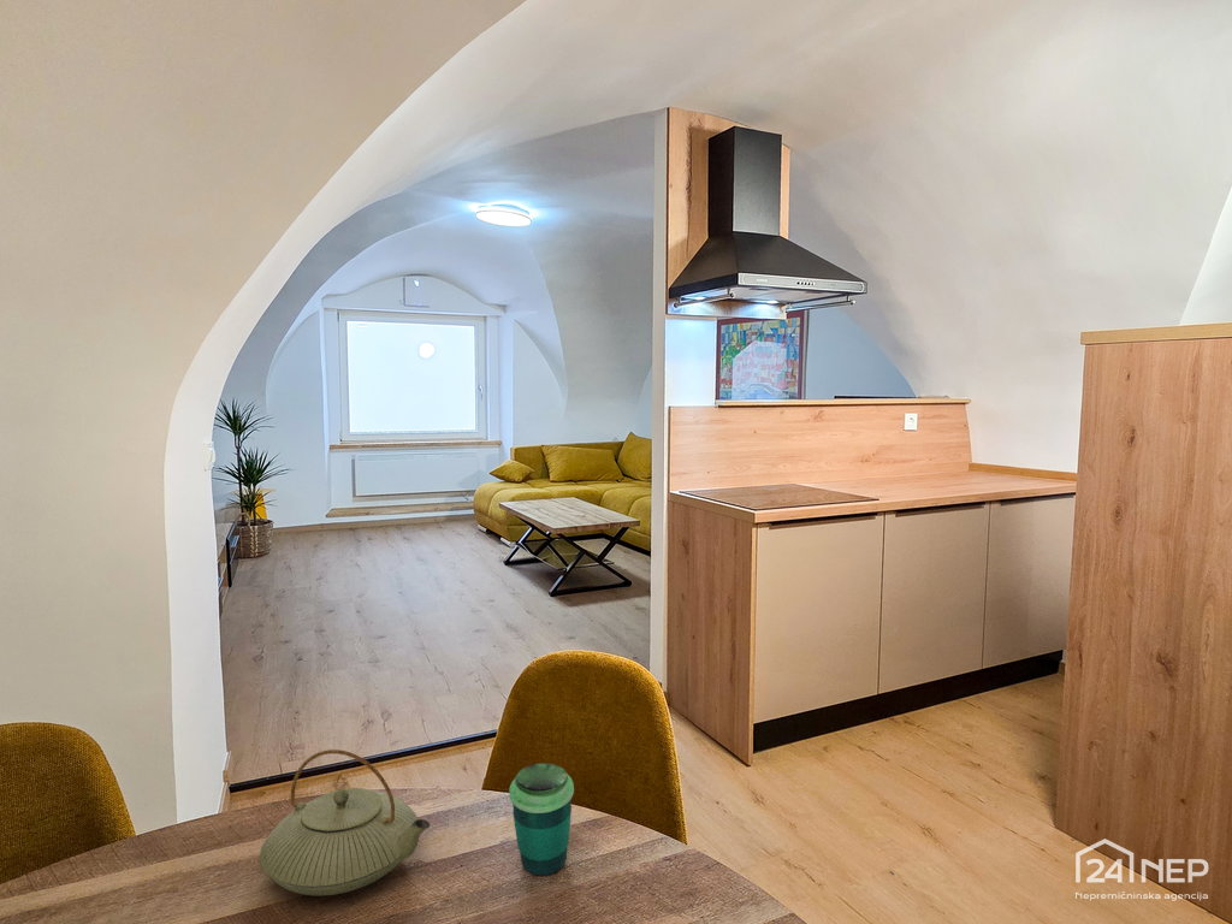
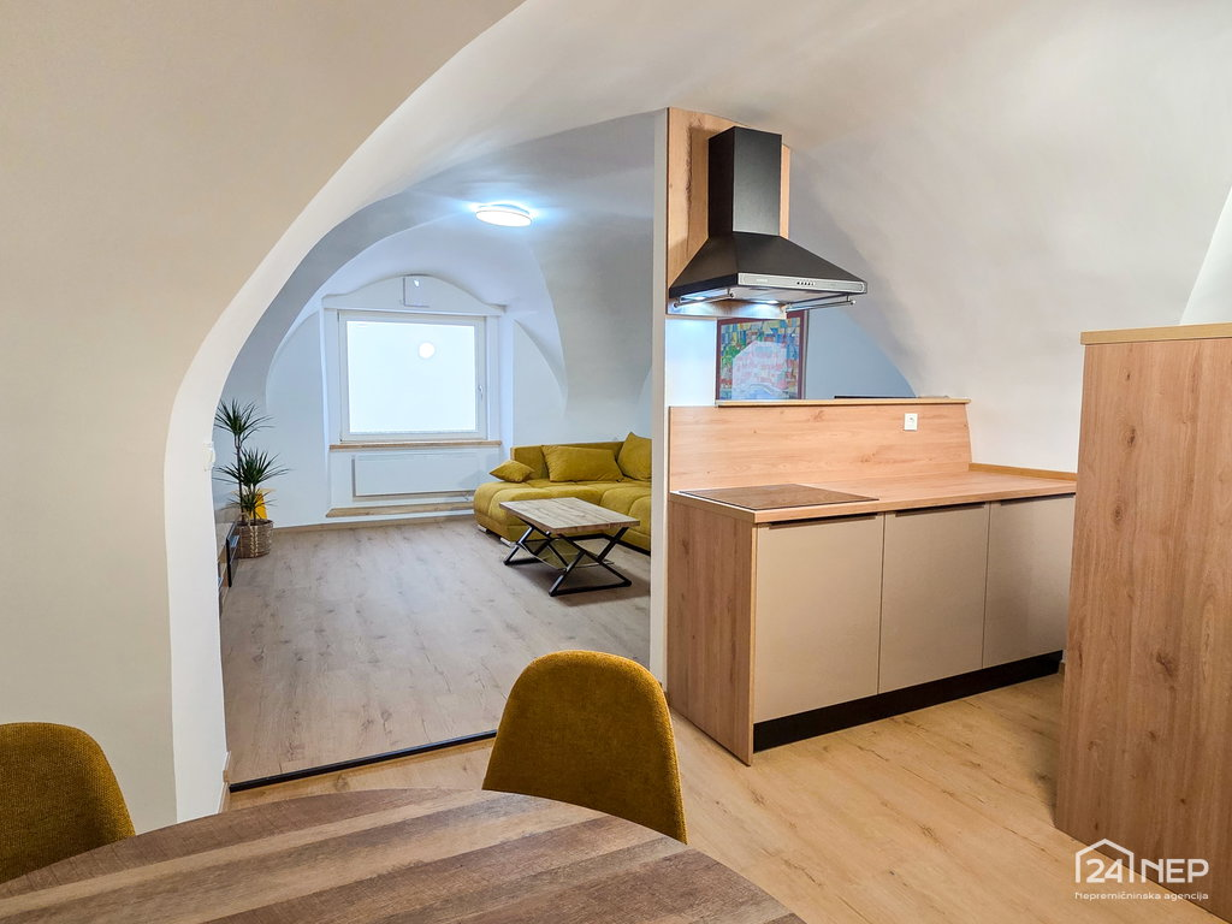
- teapot (350, 807)
- cup (541, 821)
